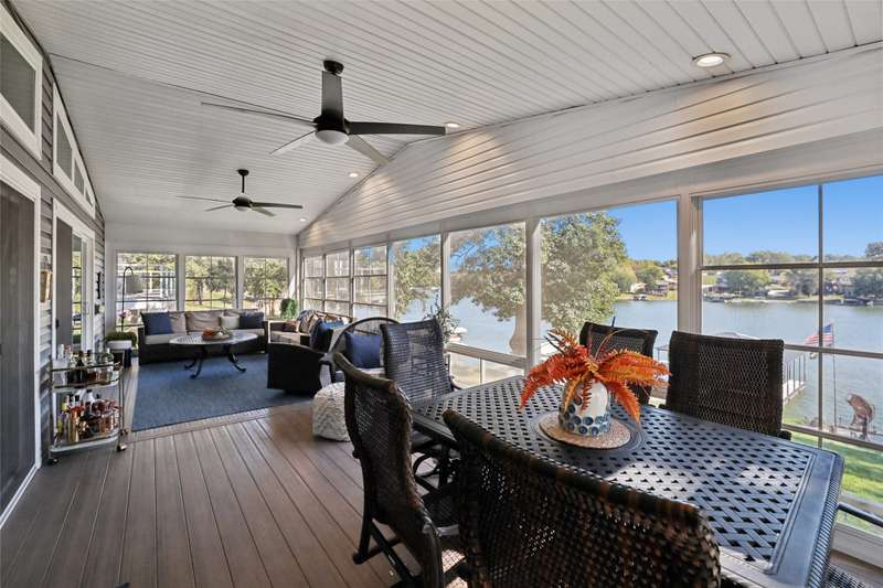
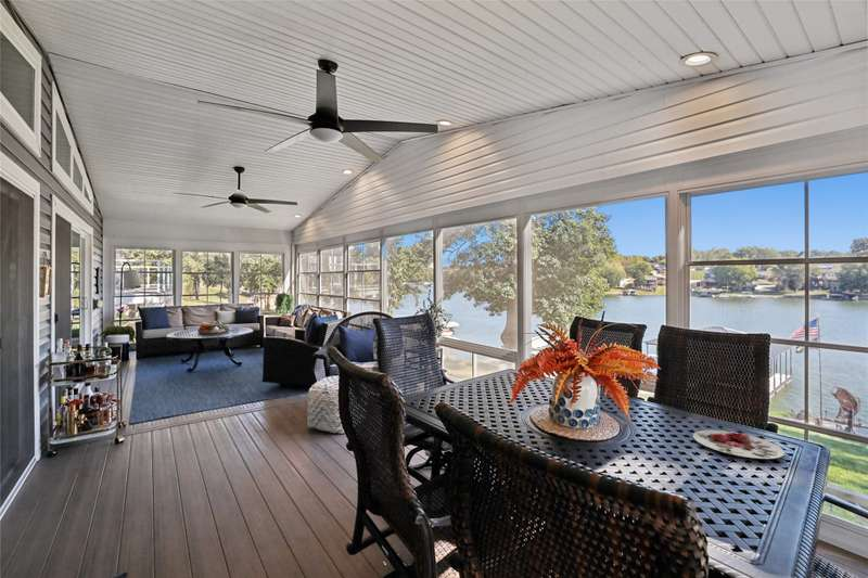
+ plate (736, 442)
